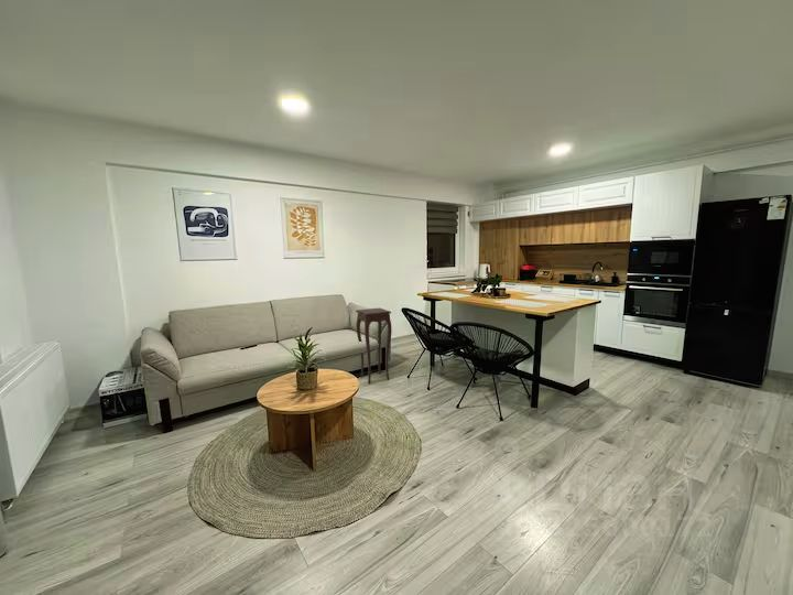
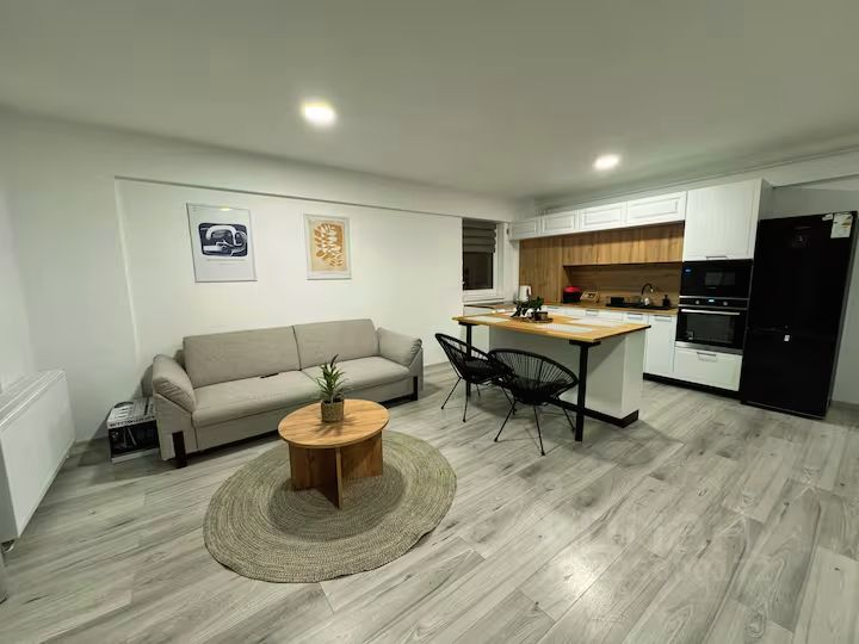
- side table (378, 346)
